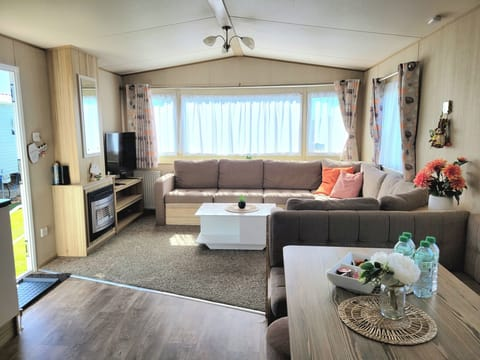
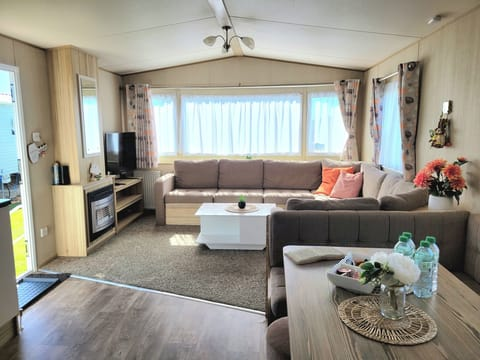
+ book (315, 253)
